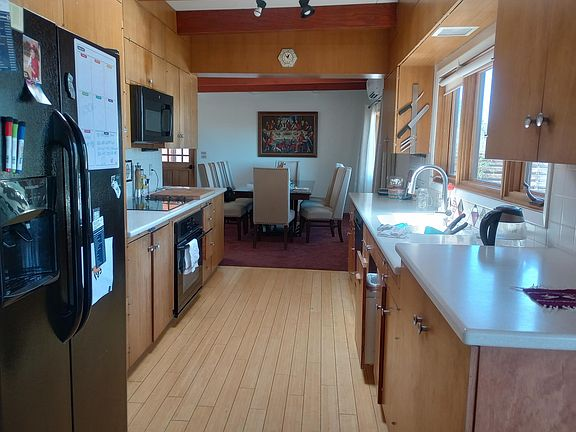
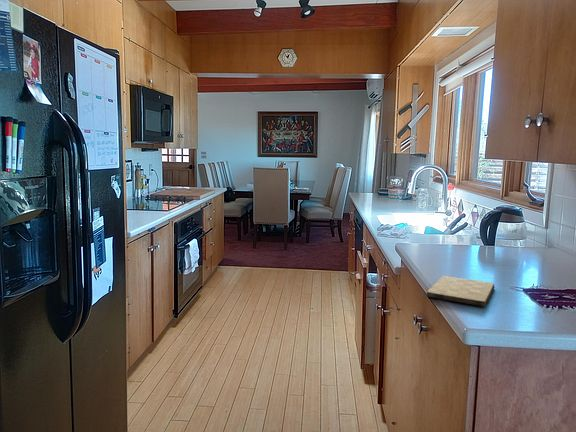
+ cutting board (461, 289)
